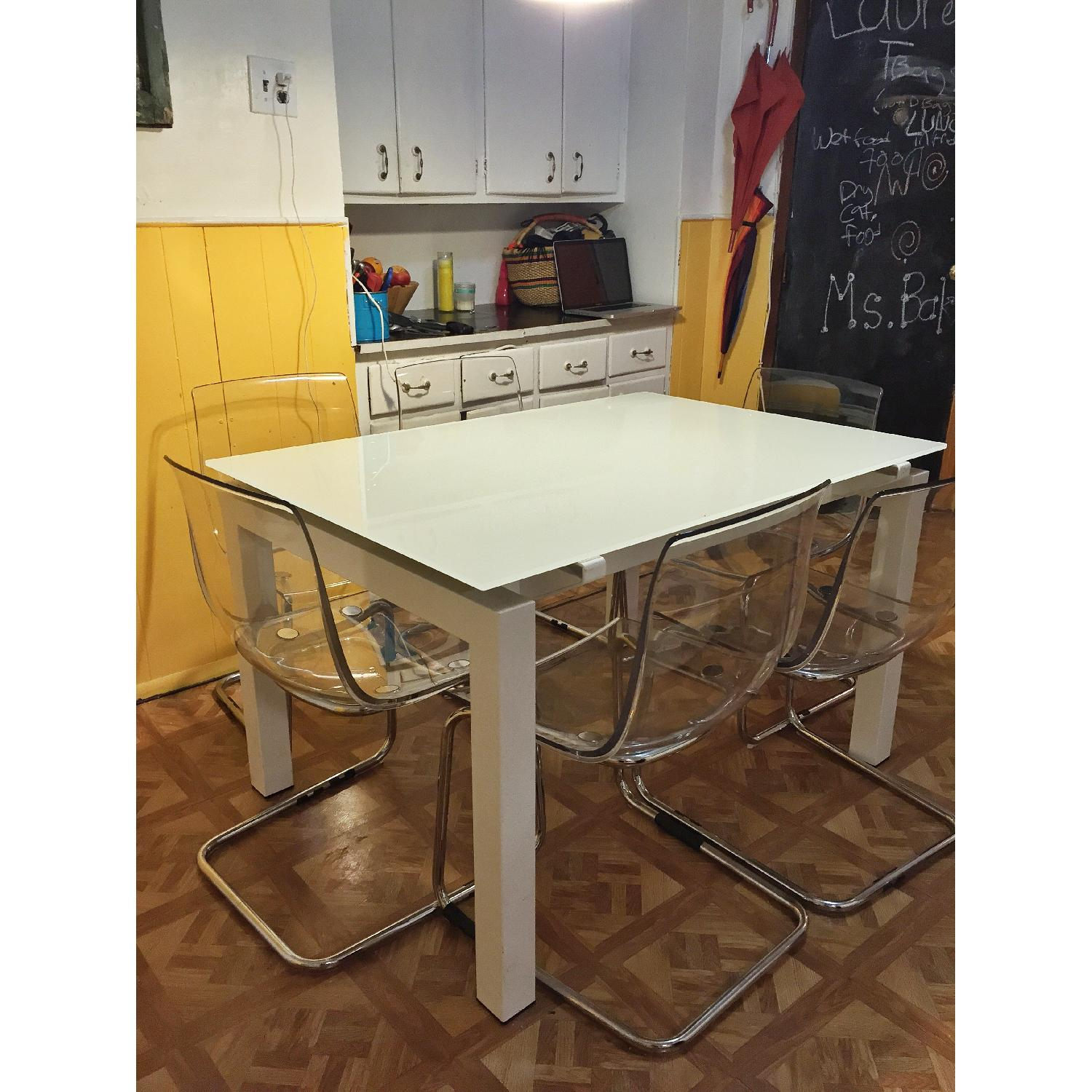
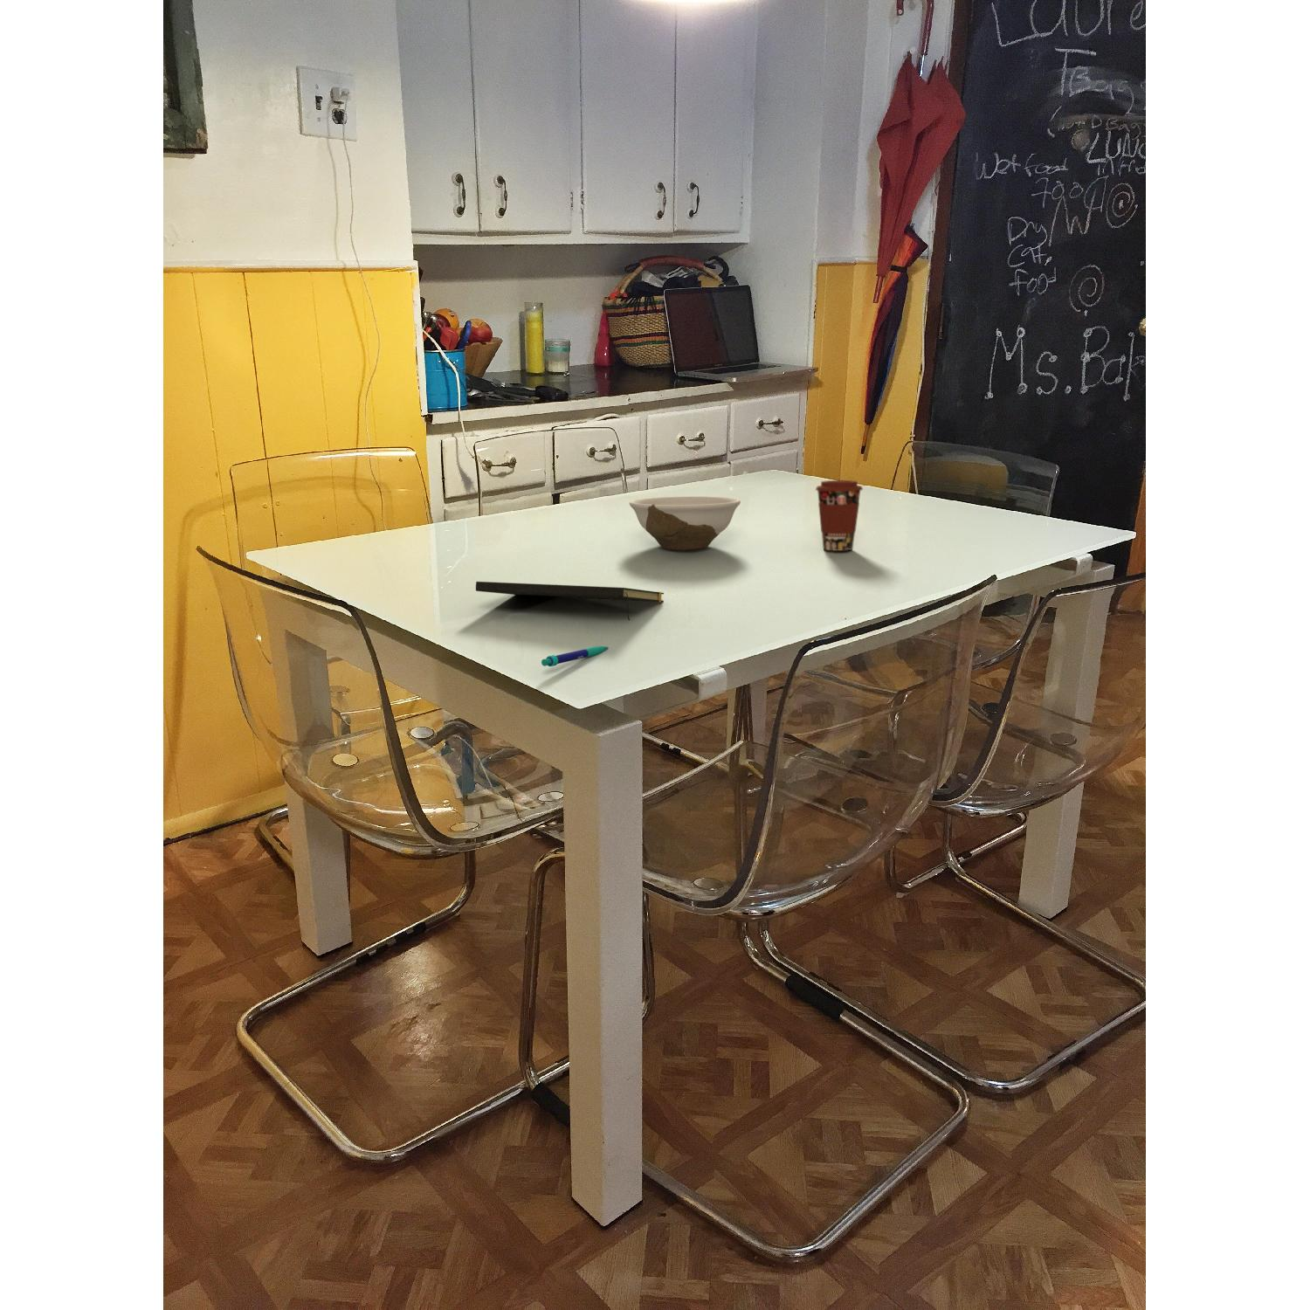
+ coffee cup (839, 516)
+ bowl (685, 523)
+ pen (578, 654)
+ notepad (571, 591)
